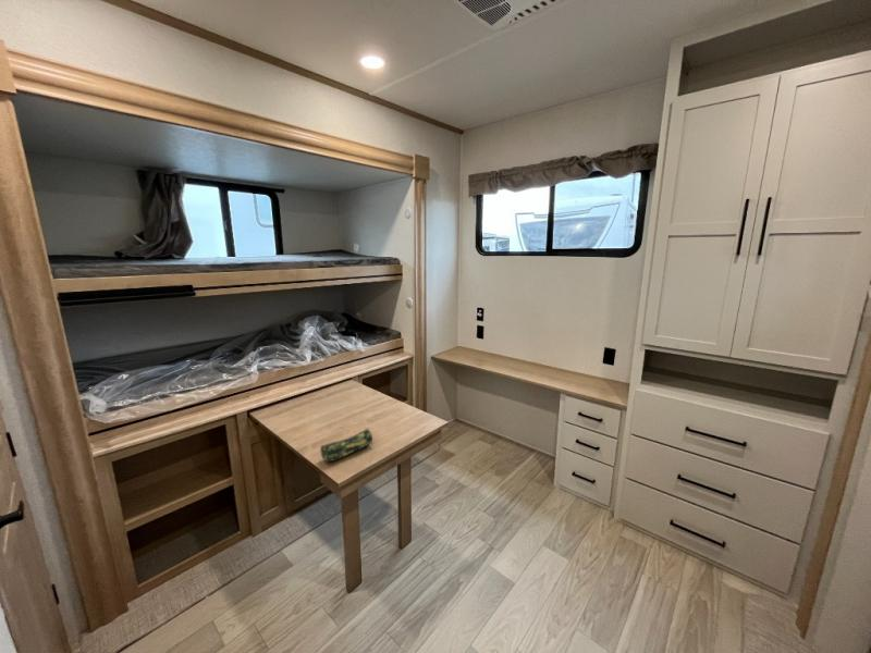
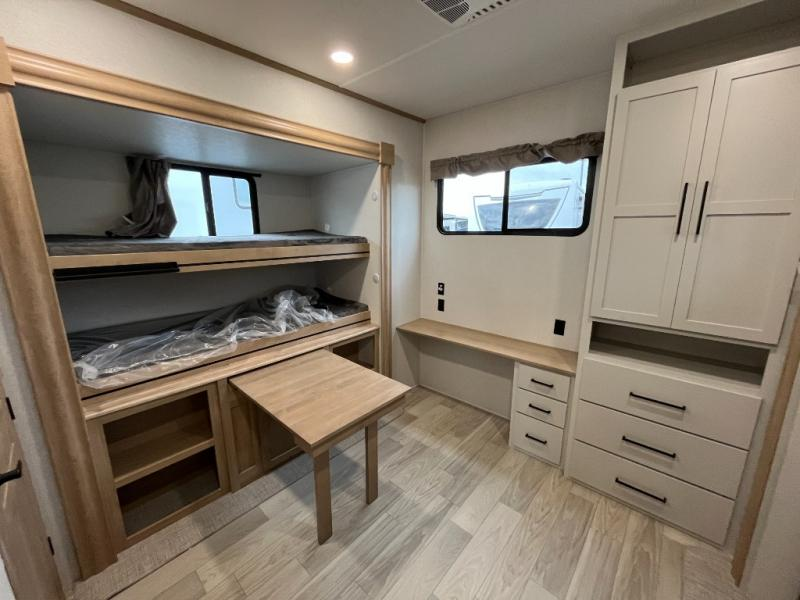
- pencil case (348, 444)
